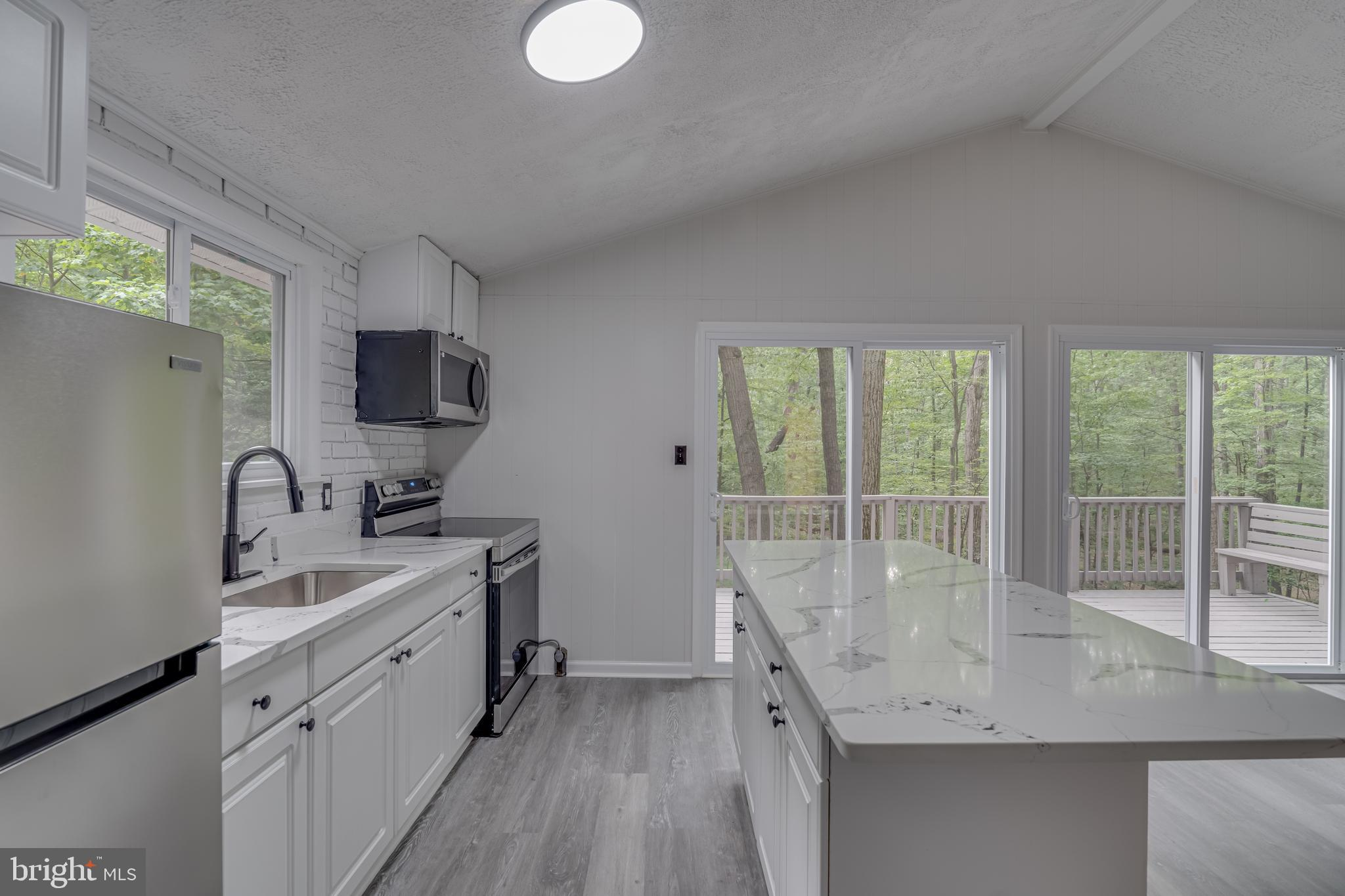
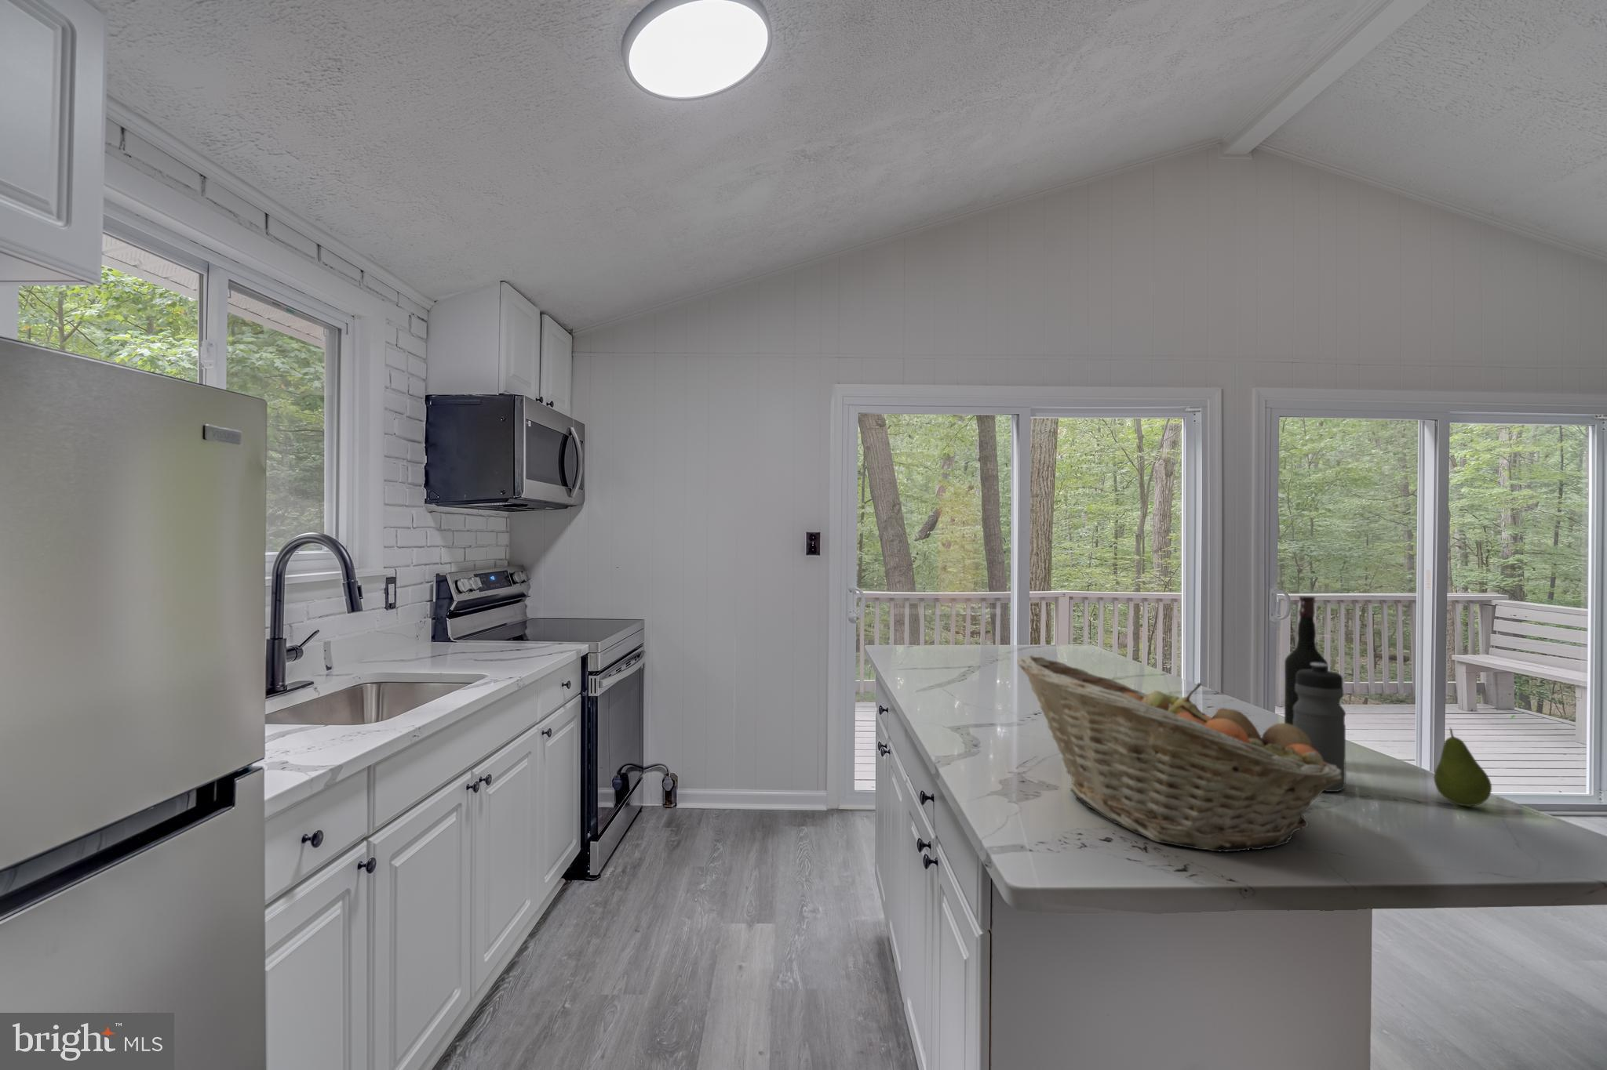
+ fruit basket (1158, 736)
+ wine bottle (1295, 678)
+ water bottle (1318, 724)
+ fruit (1462, 765)
